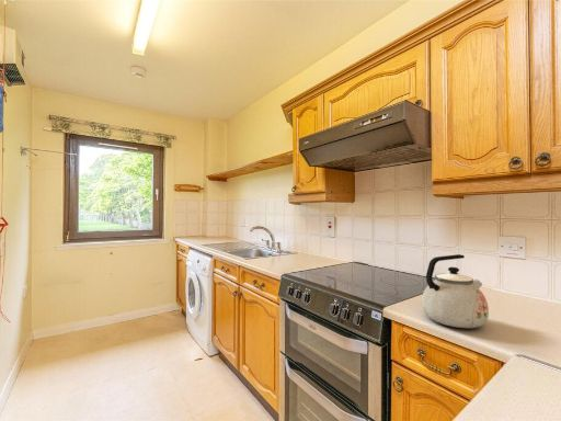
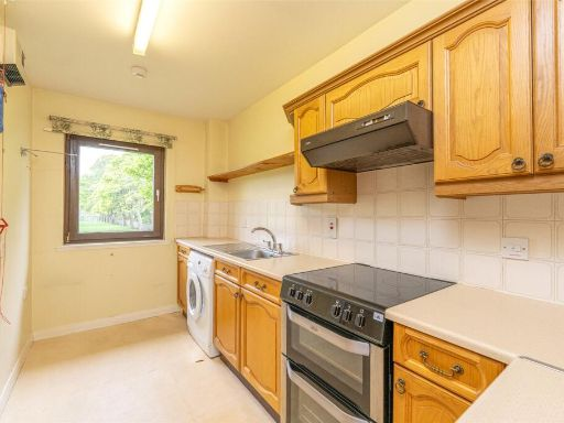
- kettle (454, 287)
